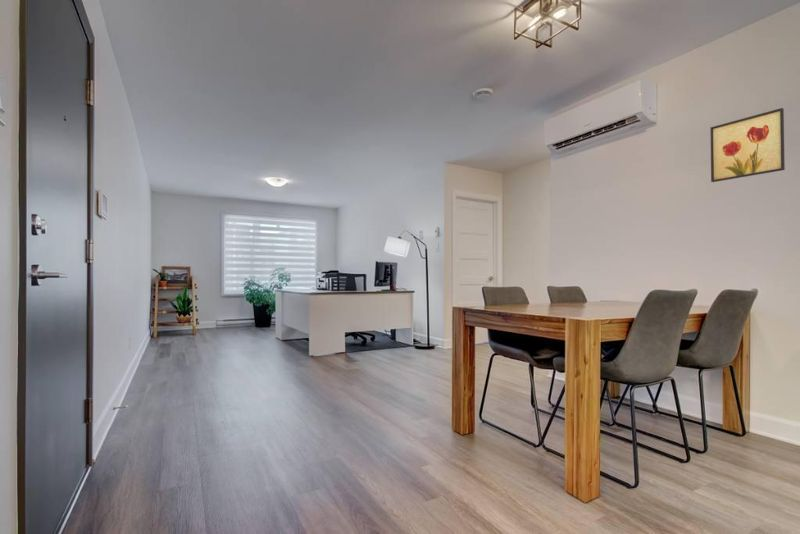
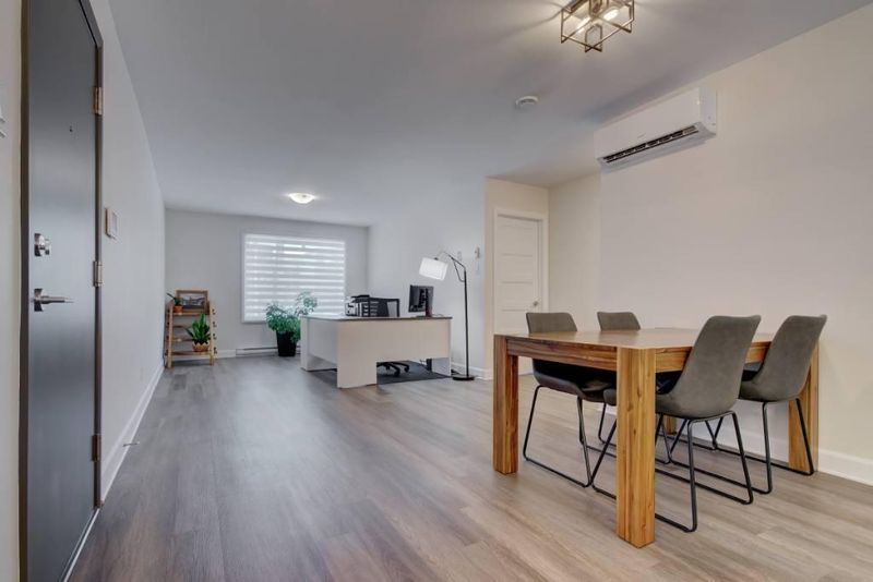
- wall art (745, 147)
